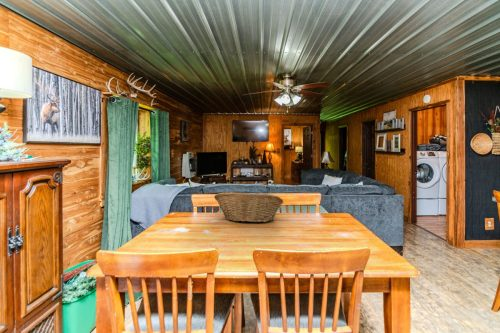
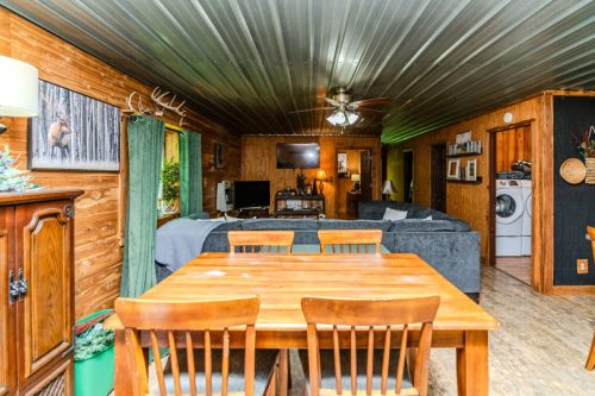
- fruit basket (248, 204)
